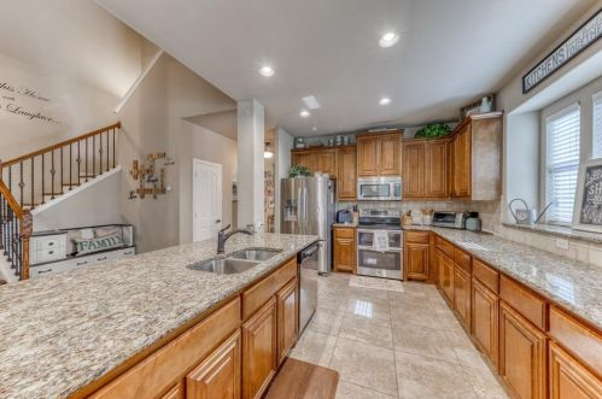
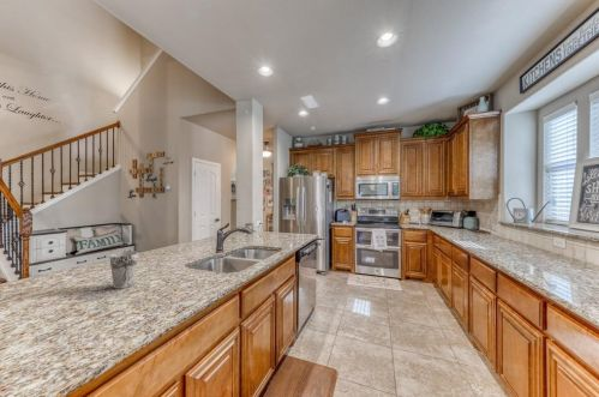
+ cup (124, 269)
